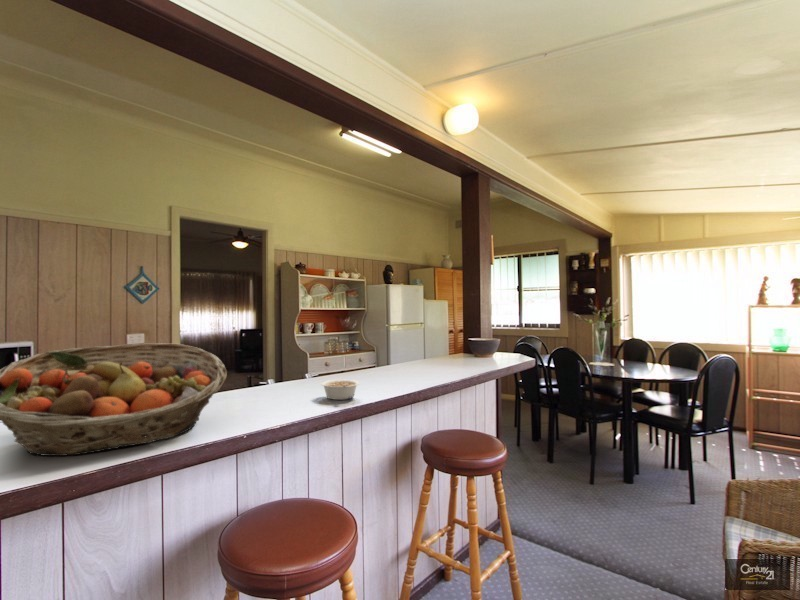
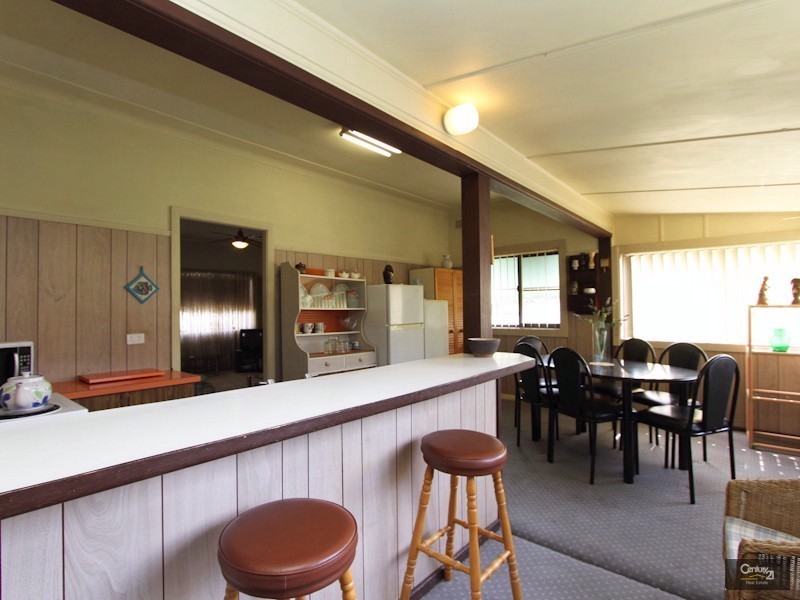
- legume (341, 388)
- fruit basket (119, 390)
